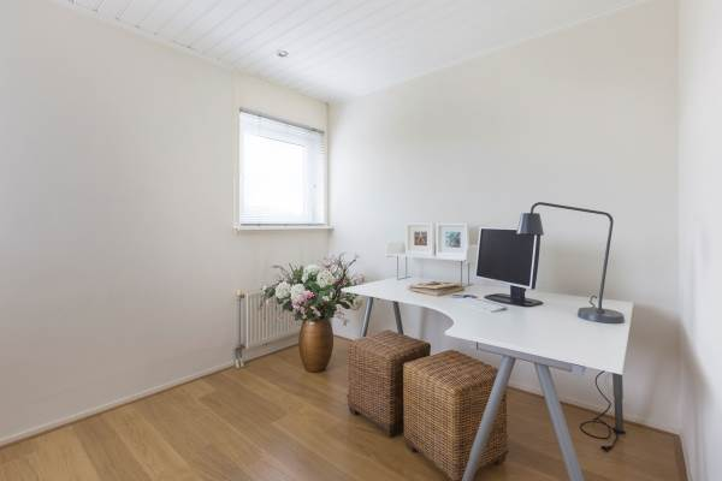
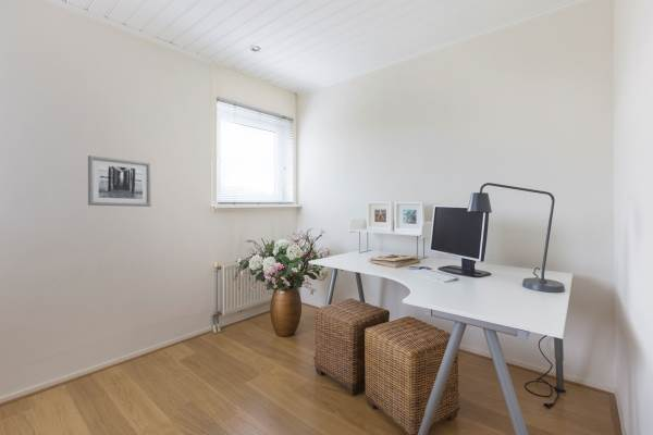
+ wall art (121, 183)
